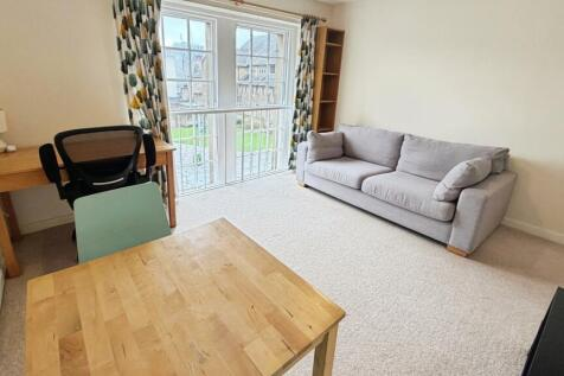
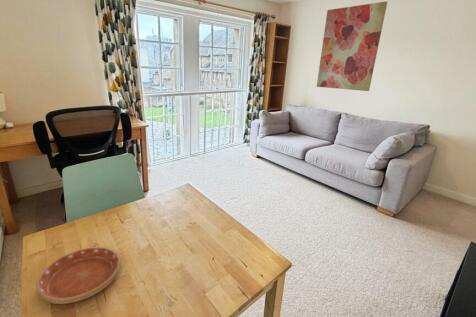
+ wall art (347, 49)
+ saucer (81, 274)
